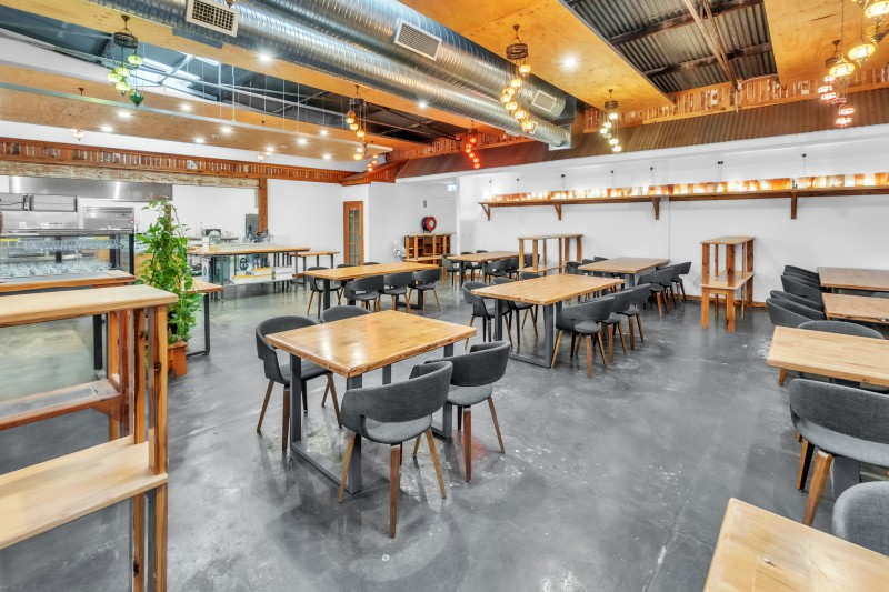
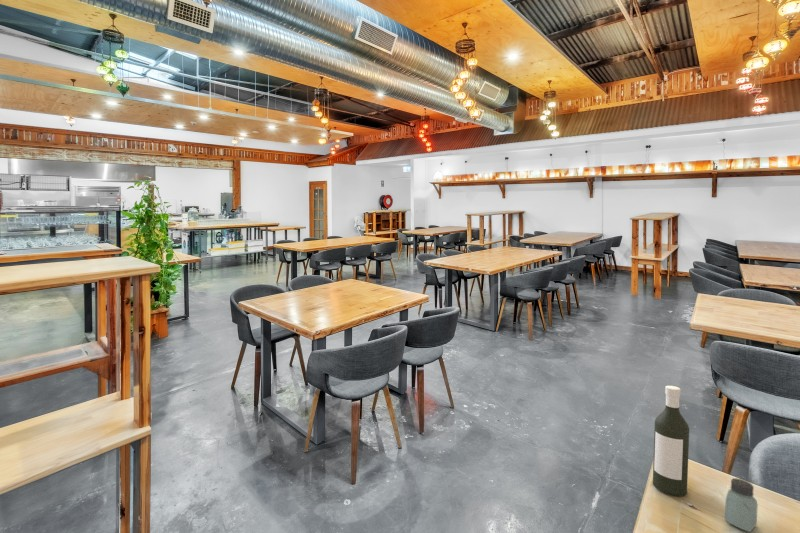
+ saltshaker (741, 503)
+ bottle (671, 437)
